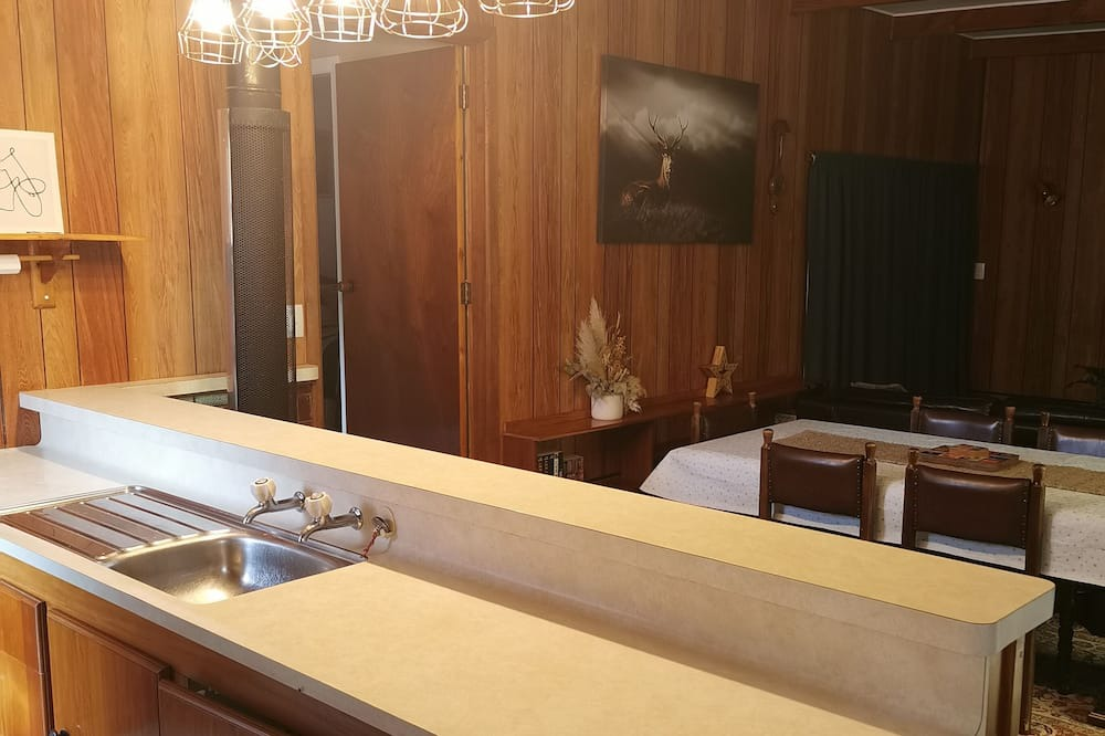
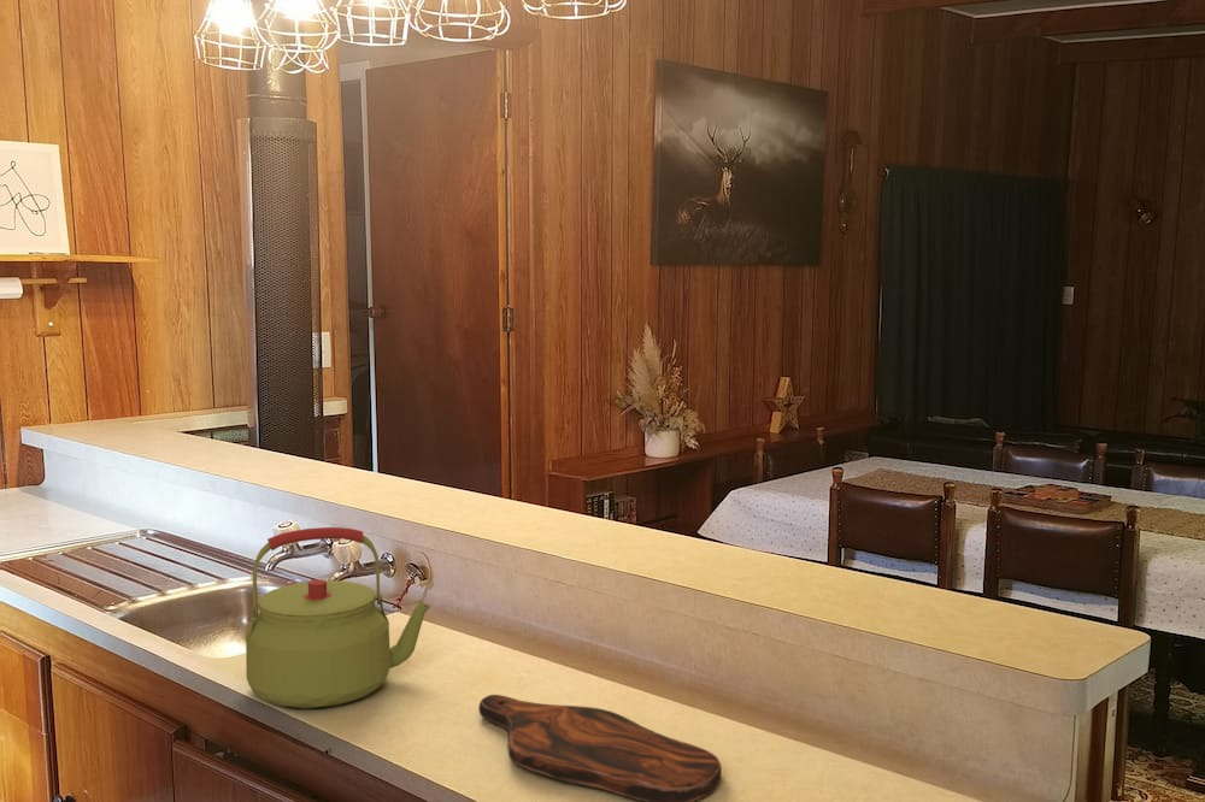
+ cutting board (580, 743)
+ kettle (339, 606)
